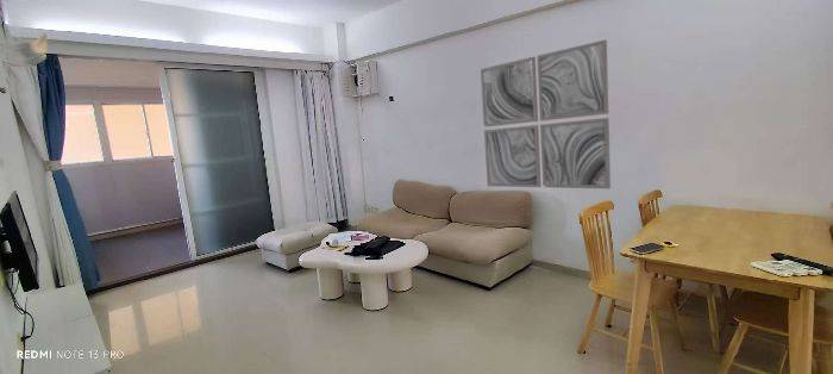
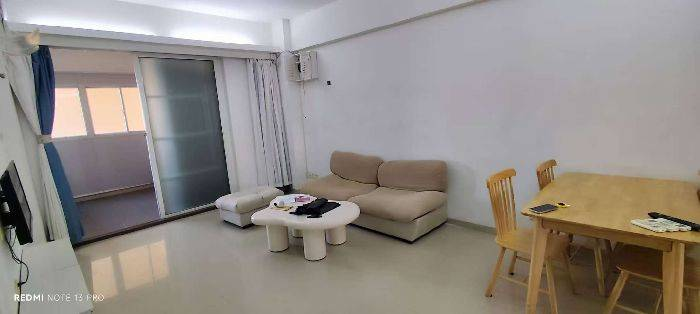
- wall art (540, 120)
